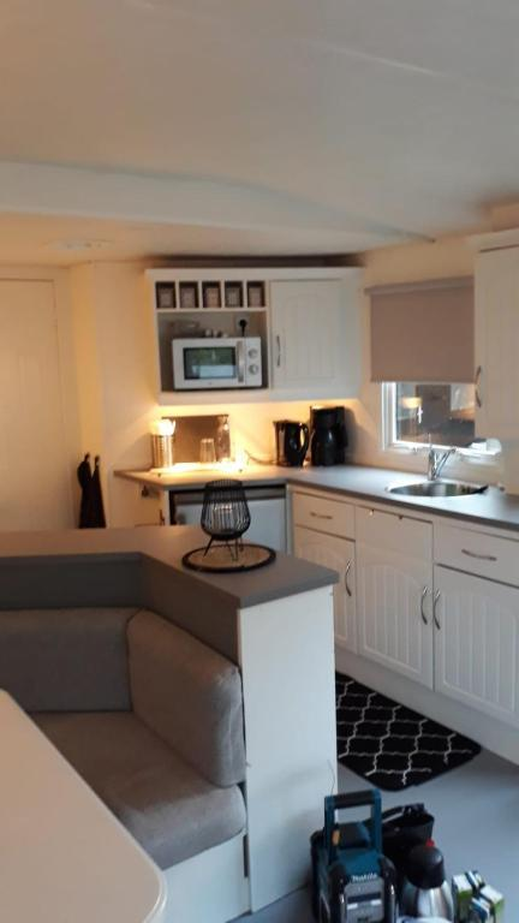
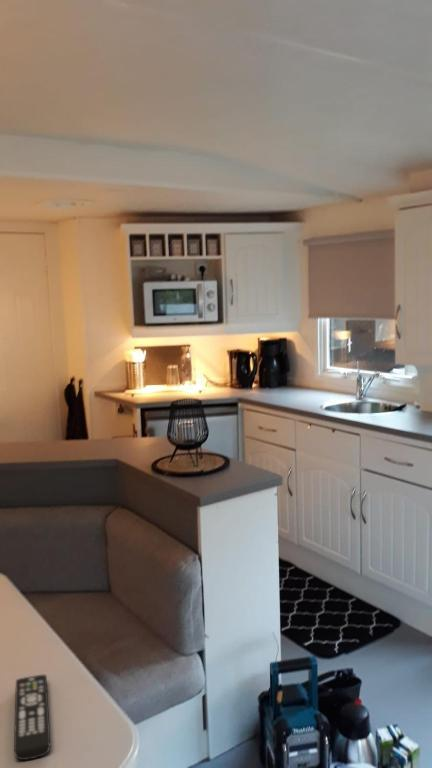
+ remote control (32, 713)
